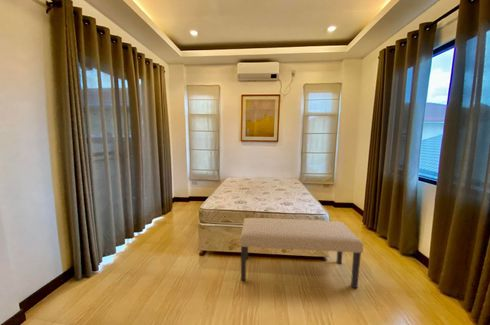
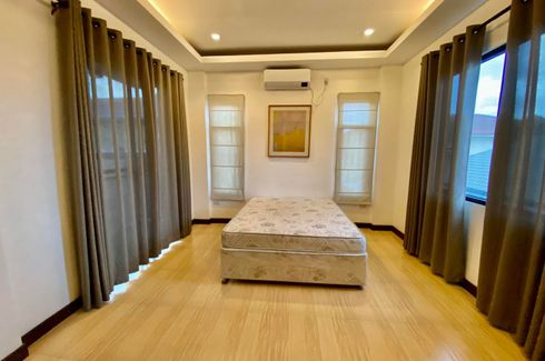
- bench (295, 248)
